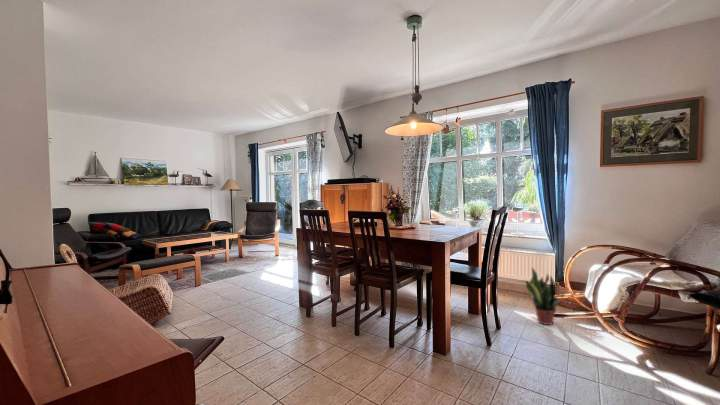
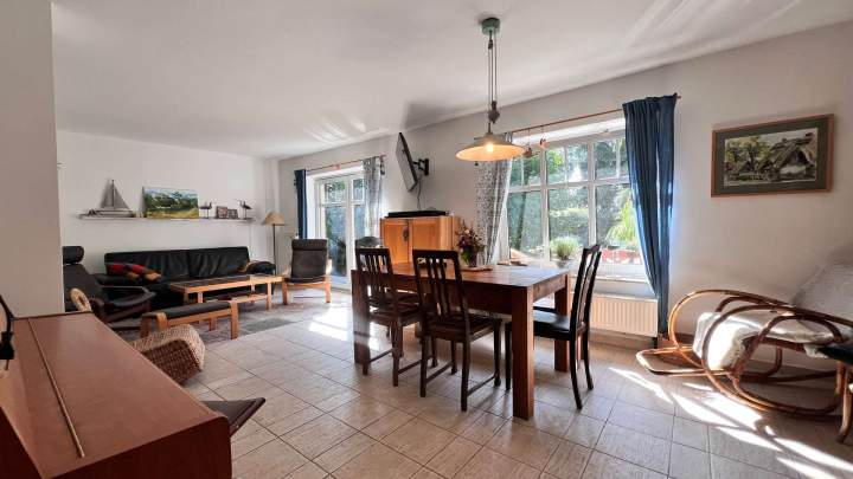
- potted plant (544, 296)
